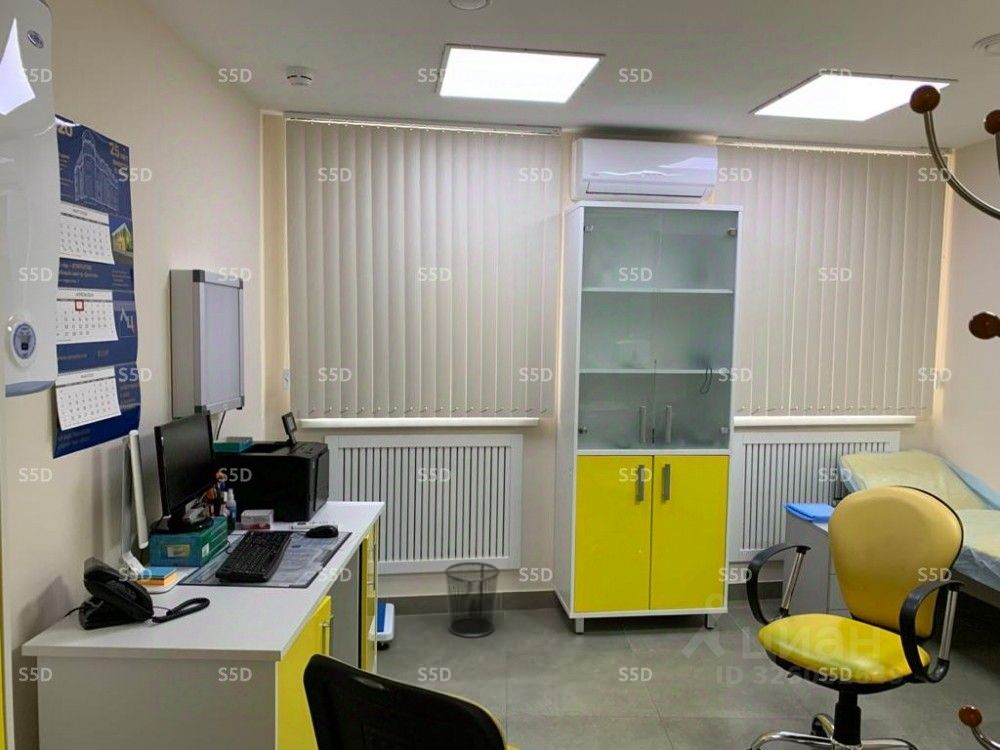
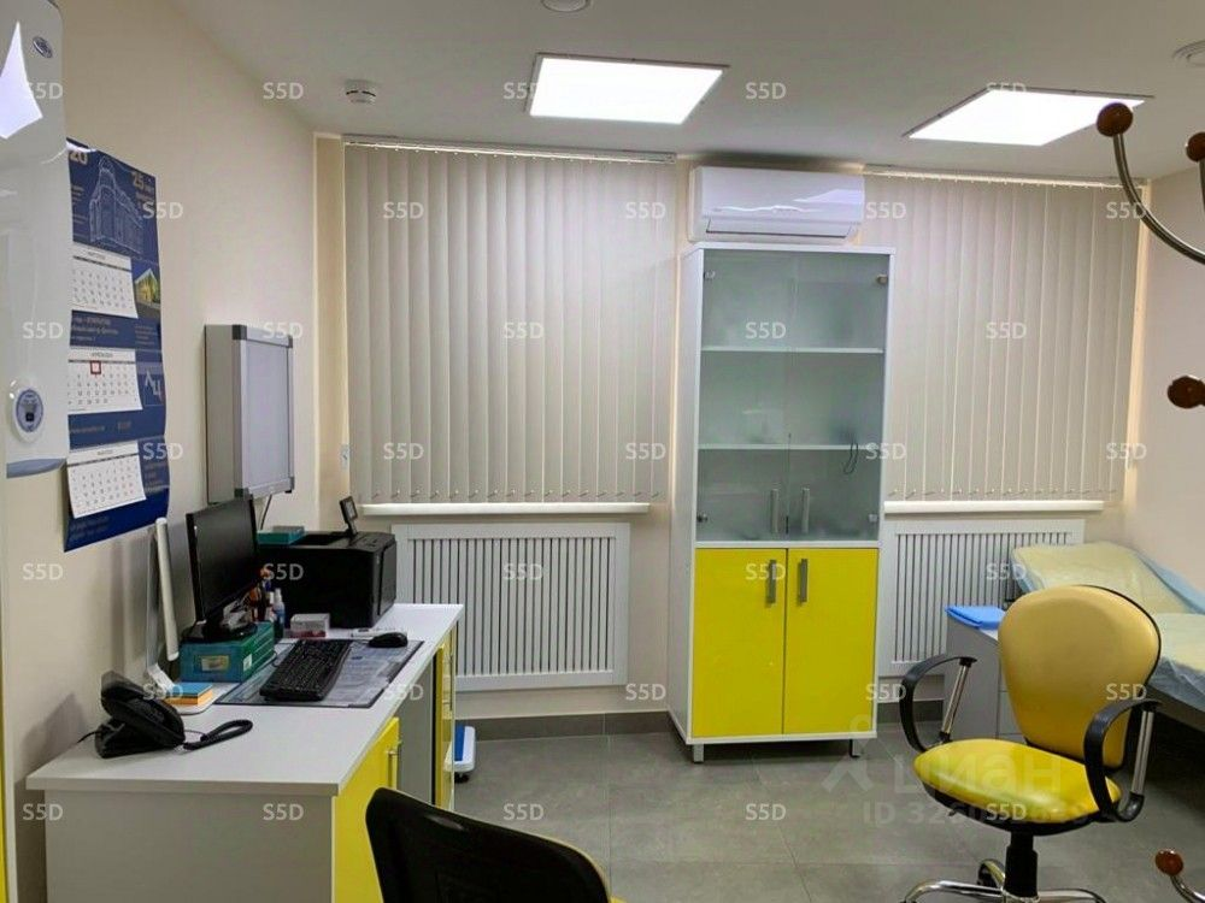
- waste bin (471, 599)
